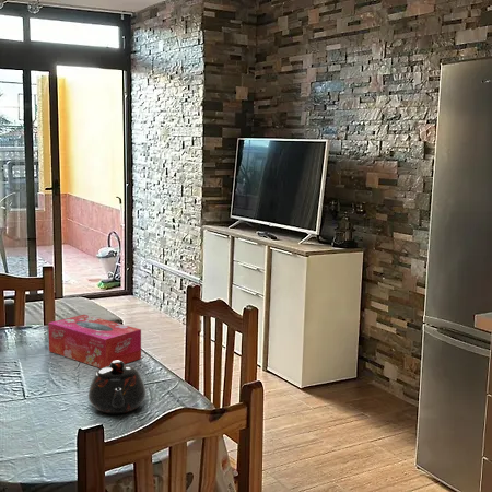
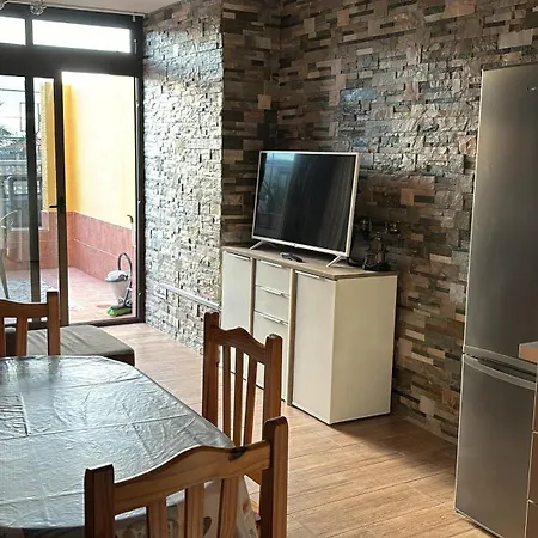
- teapot (117, 385)
- tissue box (94, 340)
